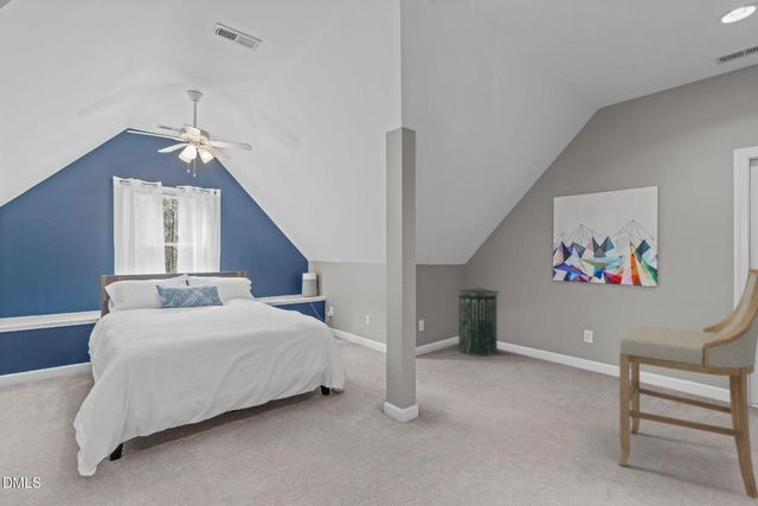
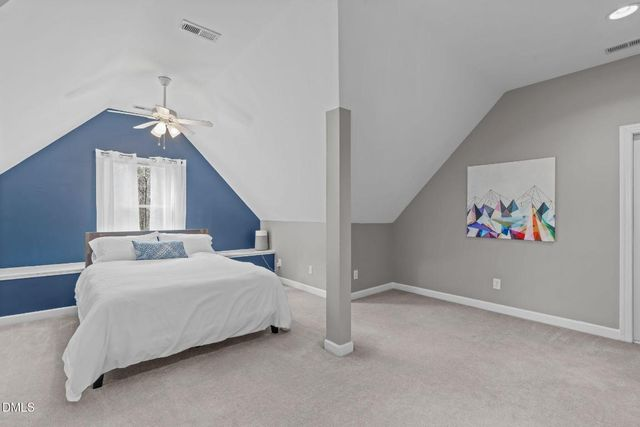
- trash can (477, 319)
- bar stool (690, 366)
